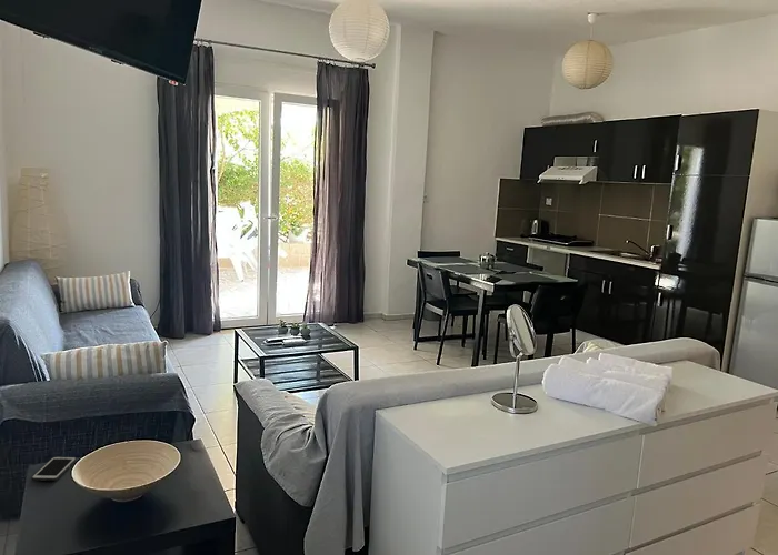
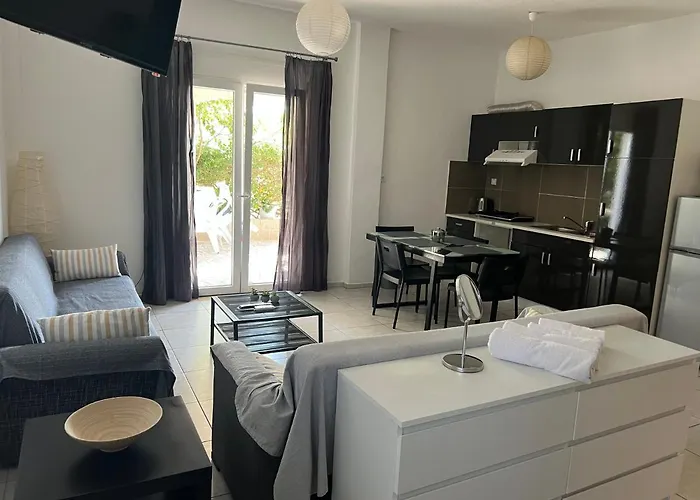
- cell phone (54, 468)
